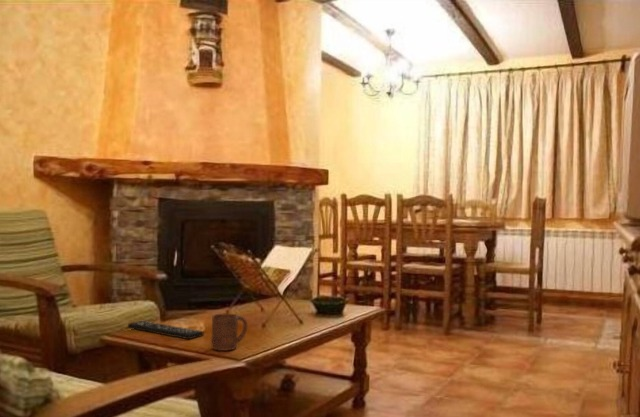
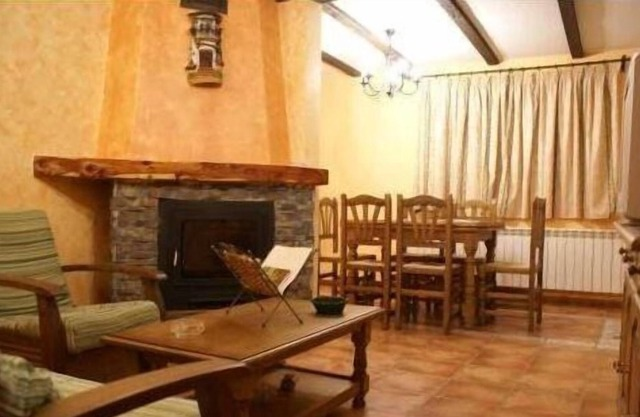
- cup (227, 331)
- remote control (164, 328)
